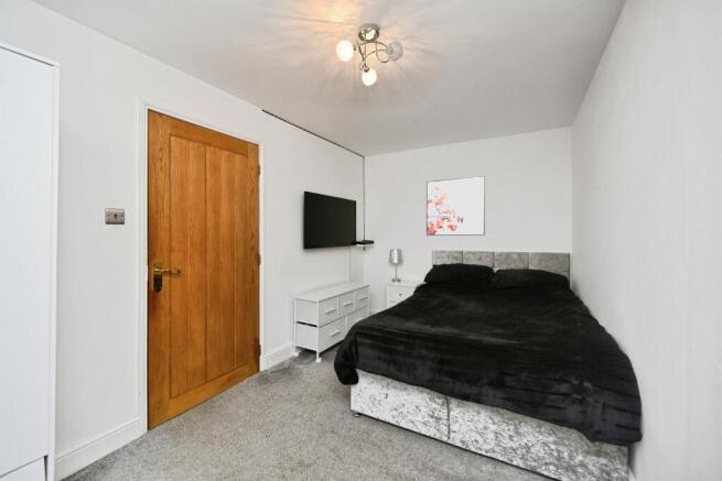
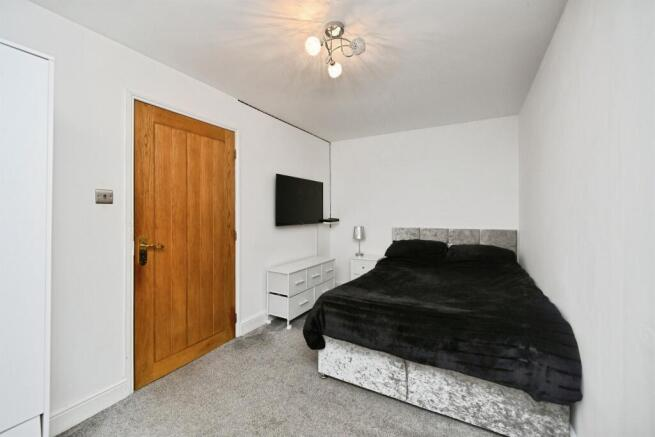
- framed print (454, 207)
